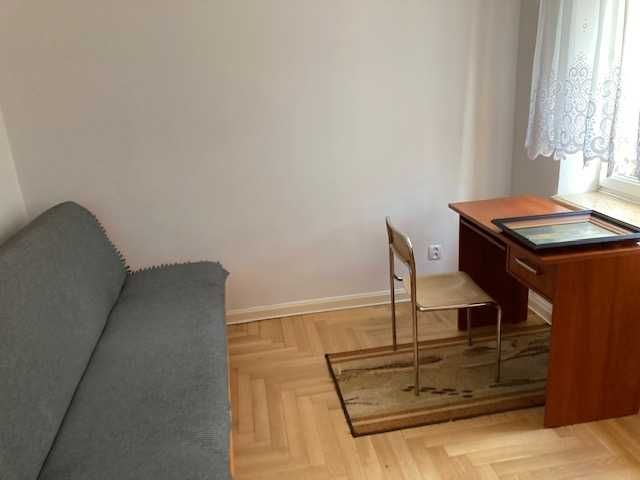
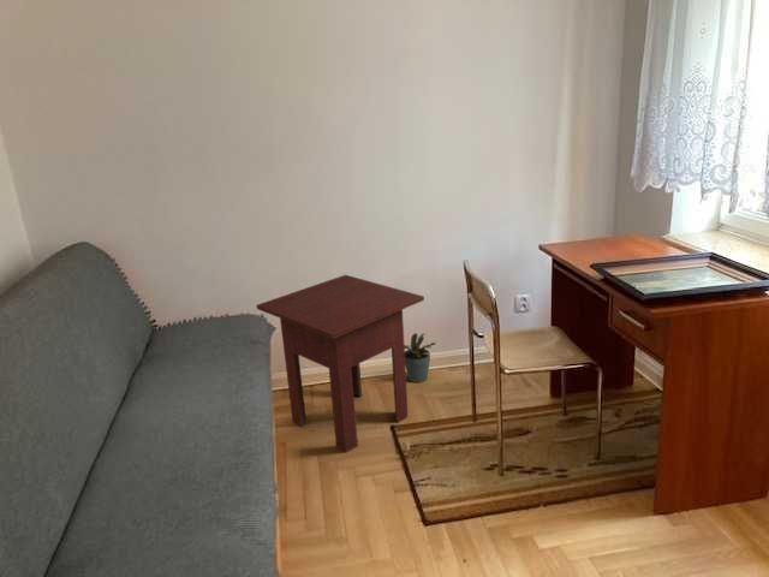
+ side table (345, 362)
+ potted plant (416, 356)
